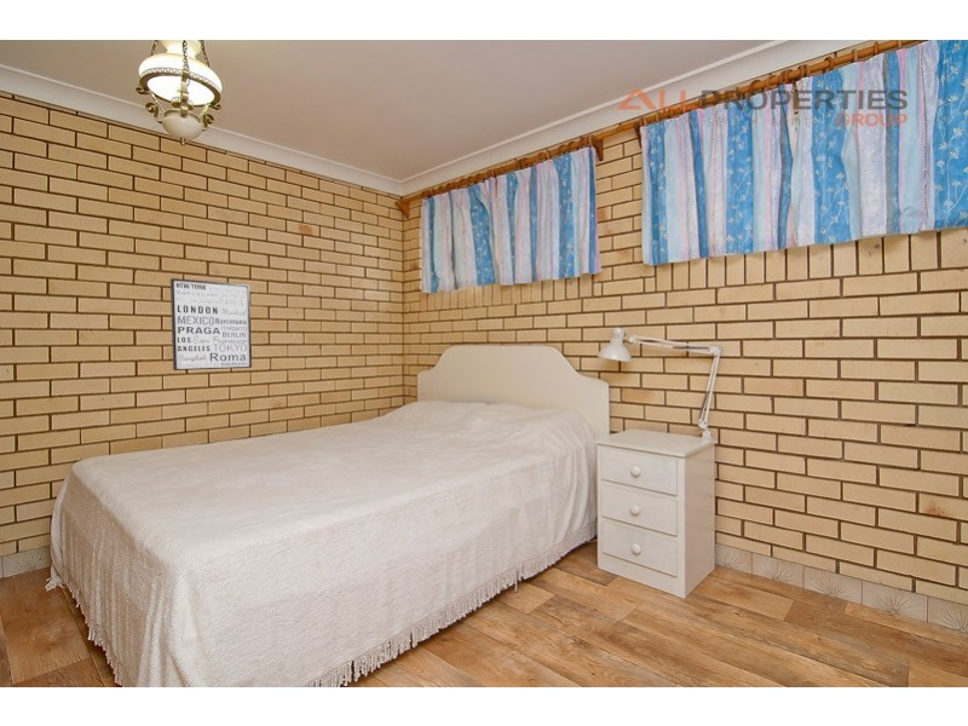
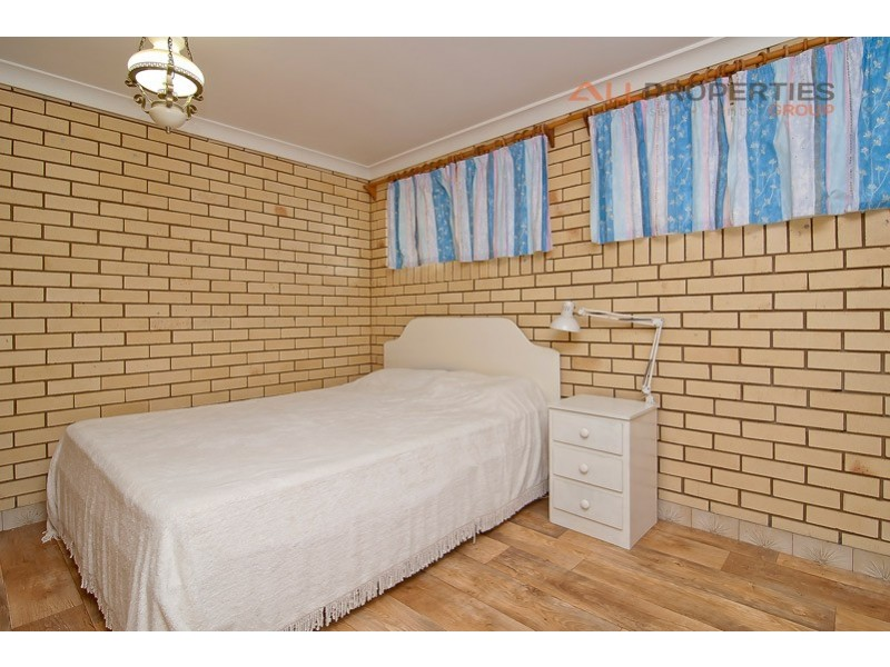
- wall art (213, 325)
